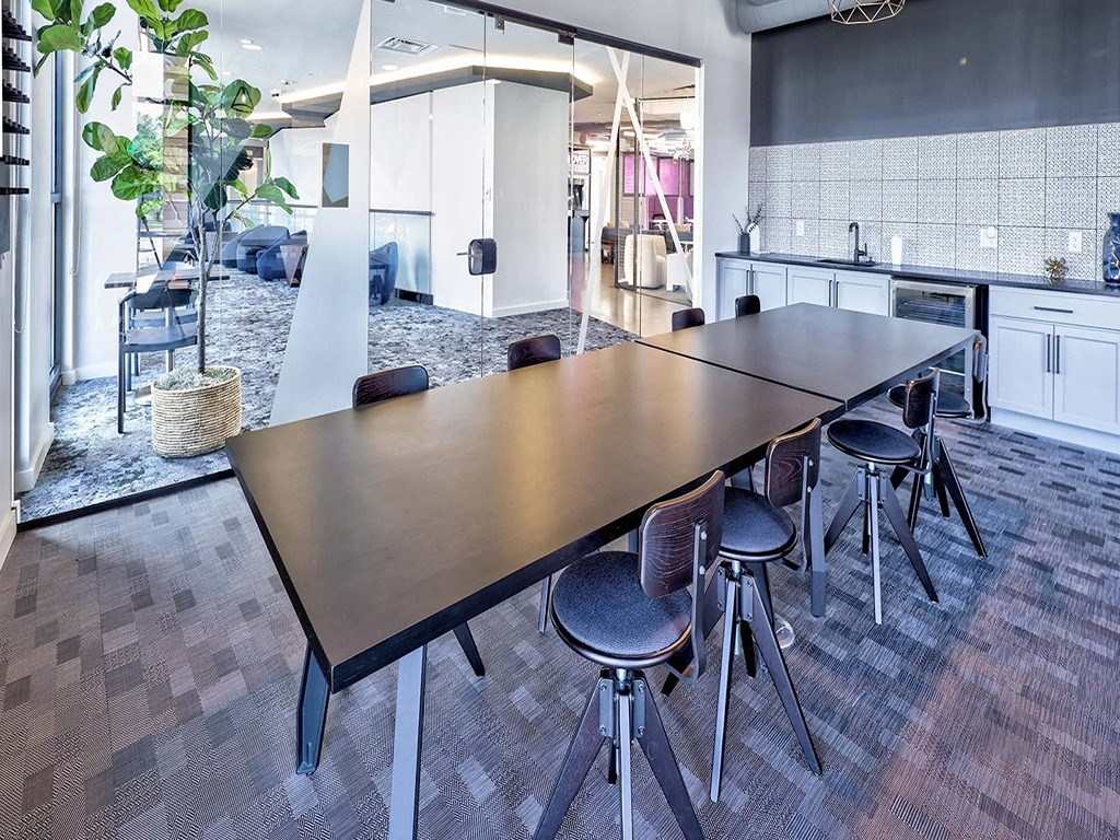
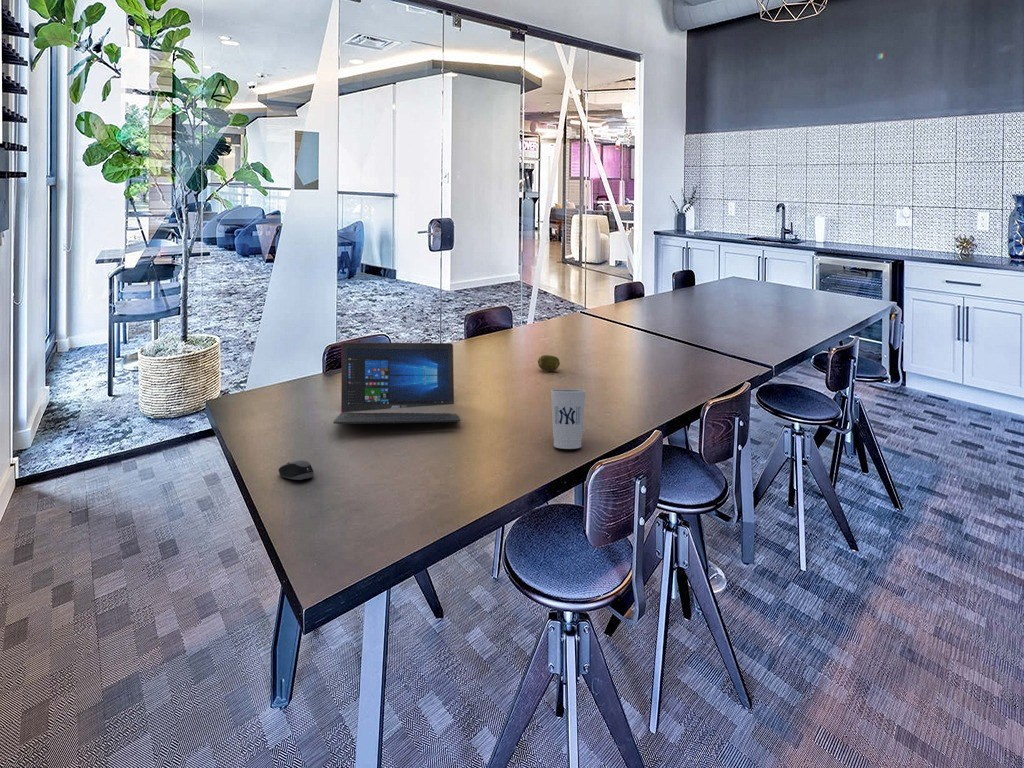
+ cup (567, 418)
+ computer mouse (296, 468)
+ laptop (398, 380)
+ fruit (548, 363)
